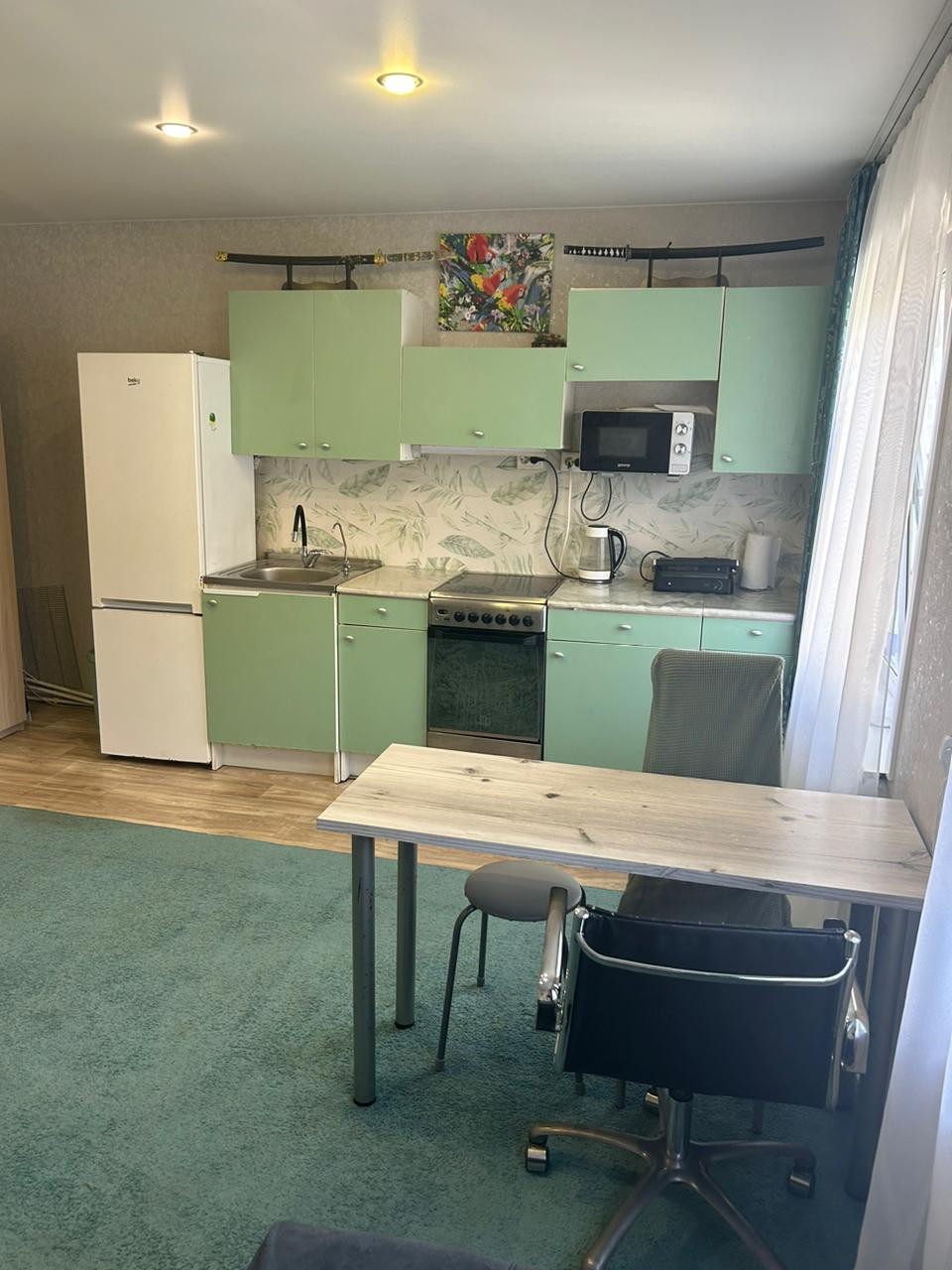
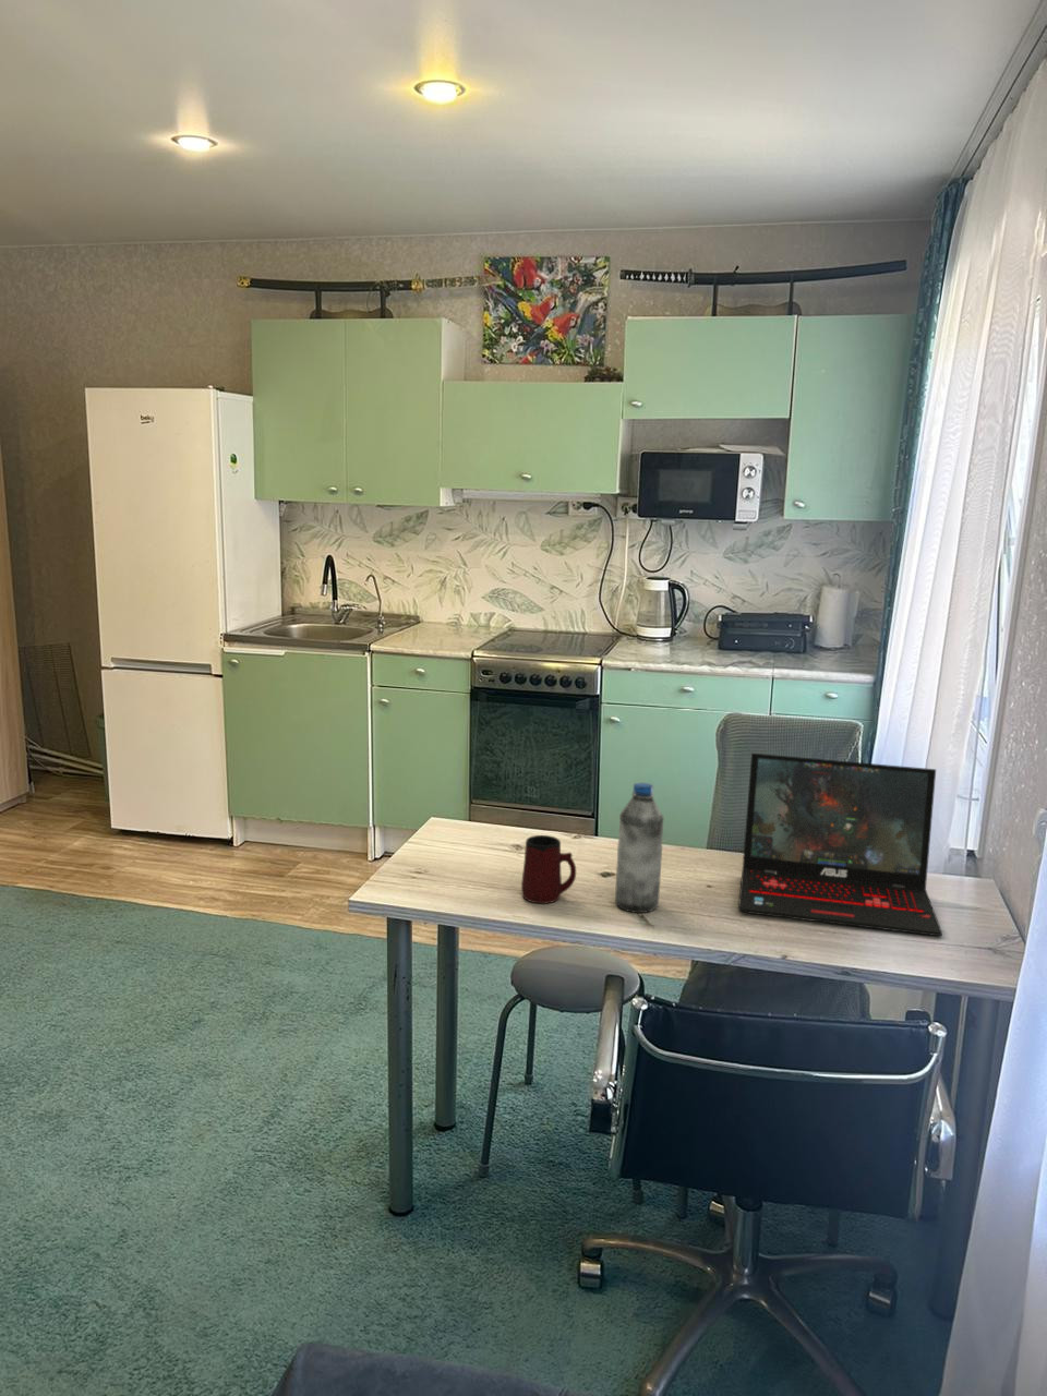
+ laptop (840, 840)
+ mug (549, 868)
+ water bottle (639, 845)
